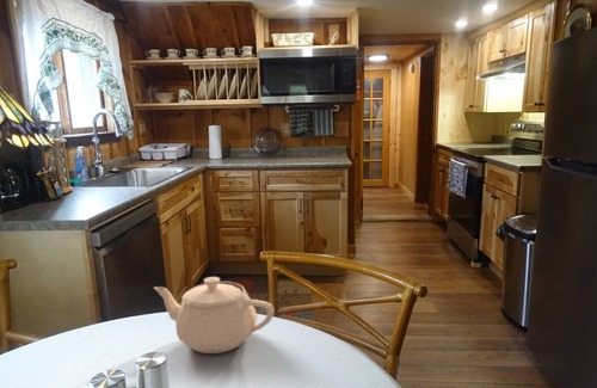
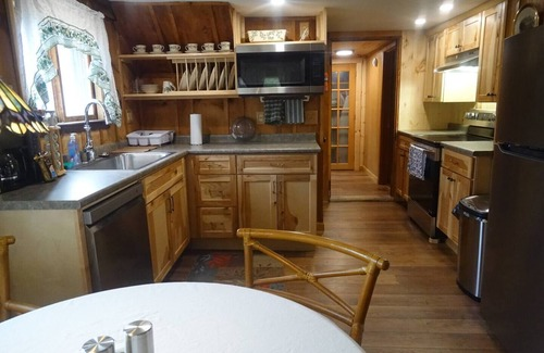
- teapot (211, 307)
